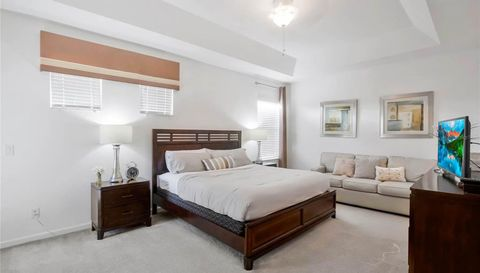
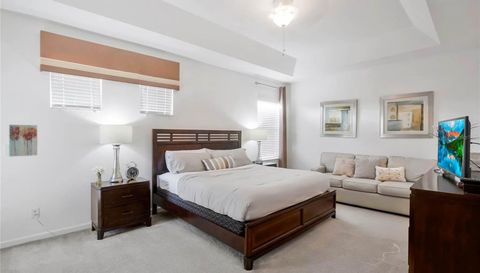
+ wall art (23, 140)
